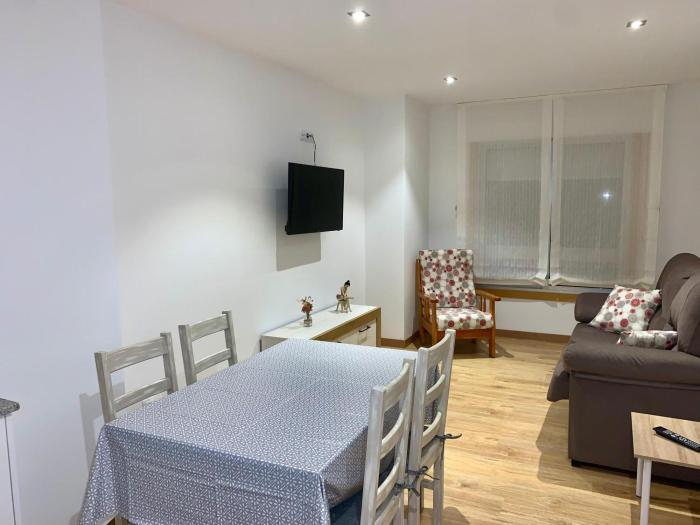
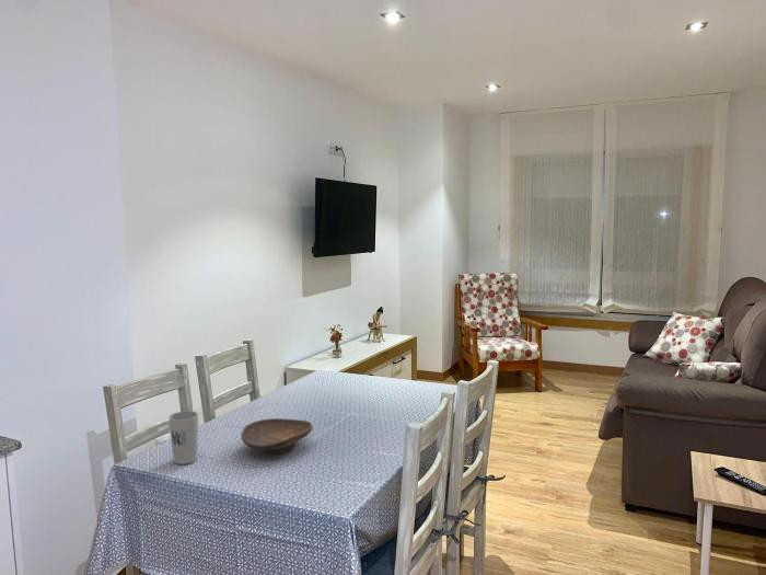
+ cup (184, 437)
+ decorative bowl (277, 437)
